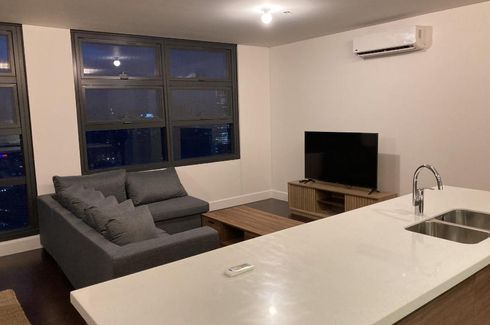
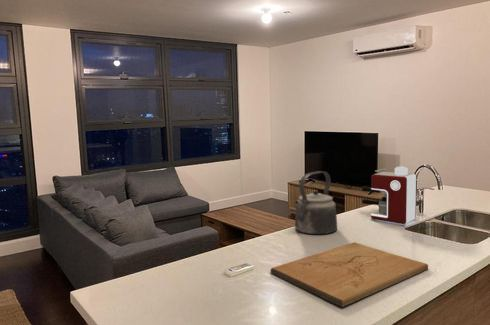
+ coffee maker (385, 192)
+ cutting board (349, 268)
+ kettle (313, 201)
